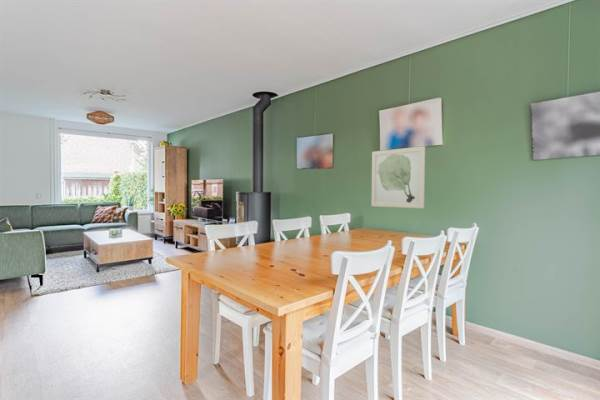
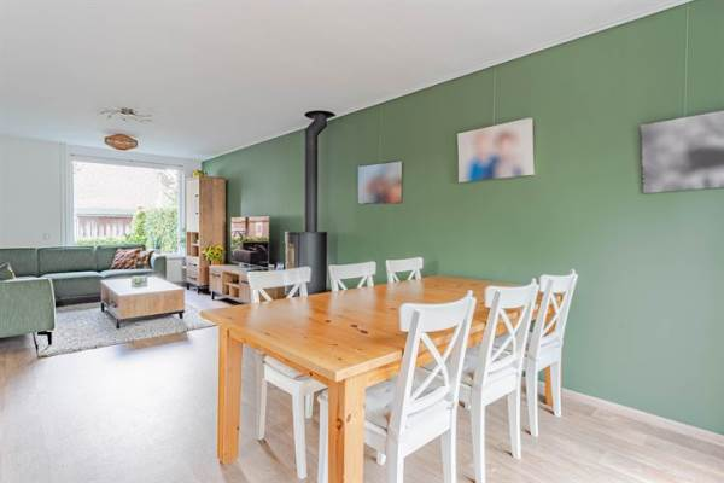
- wall art (396, 178)
